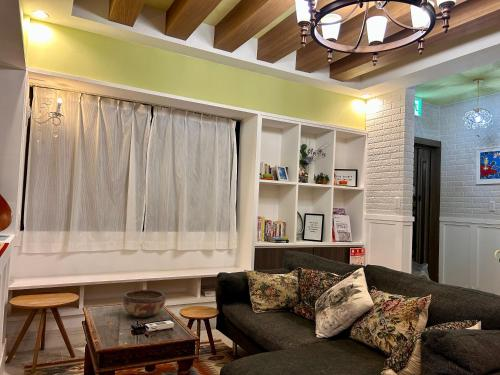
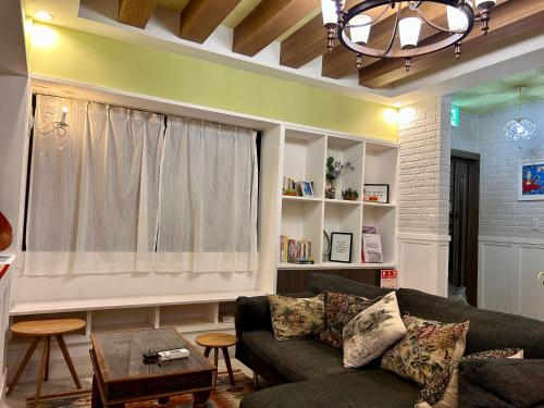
- decorative bowl (144, 304)
